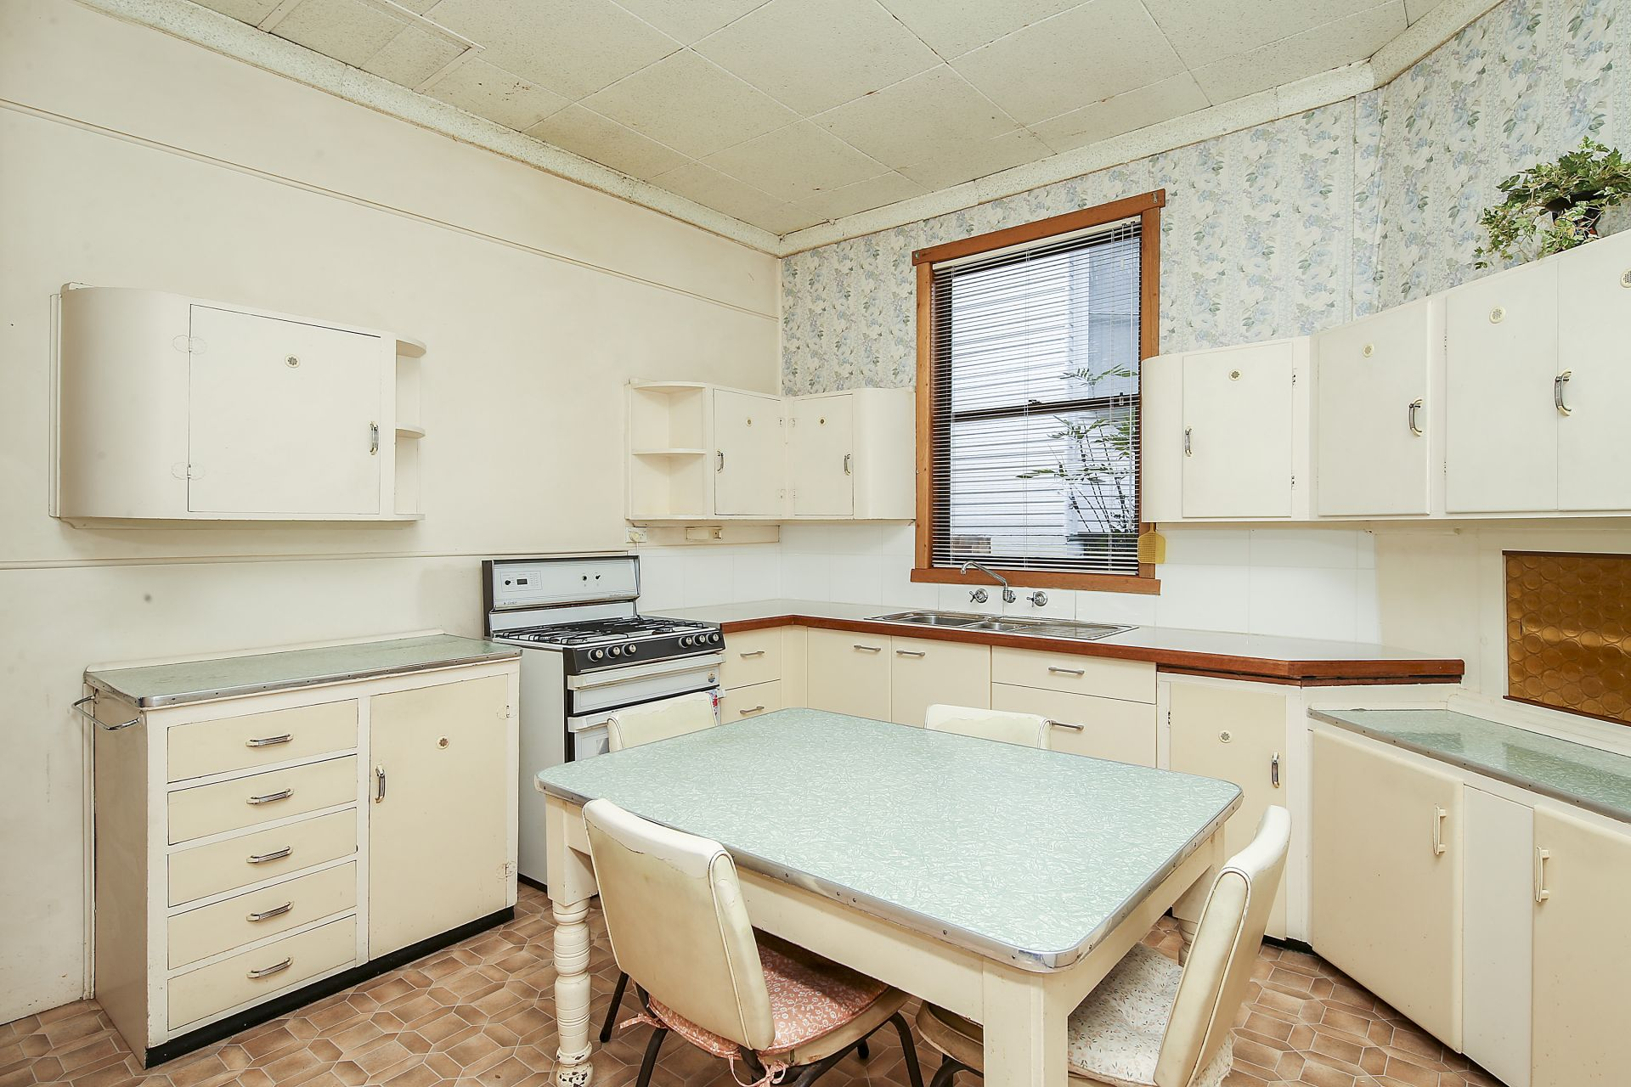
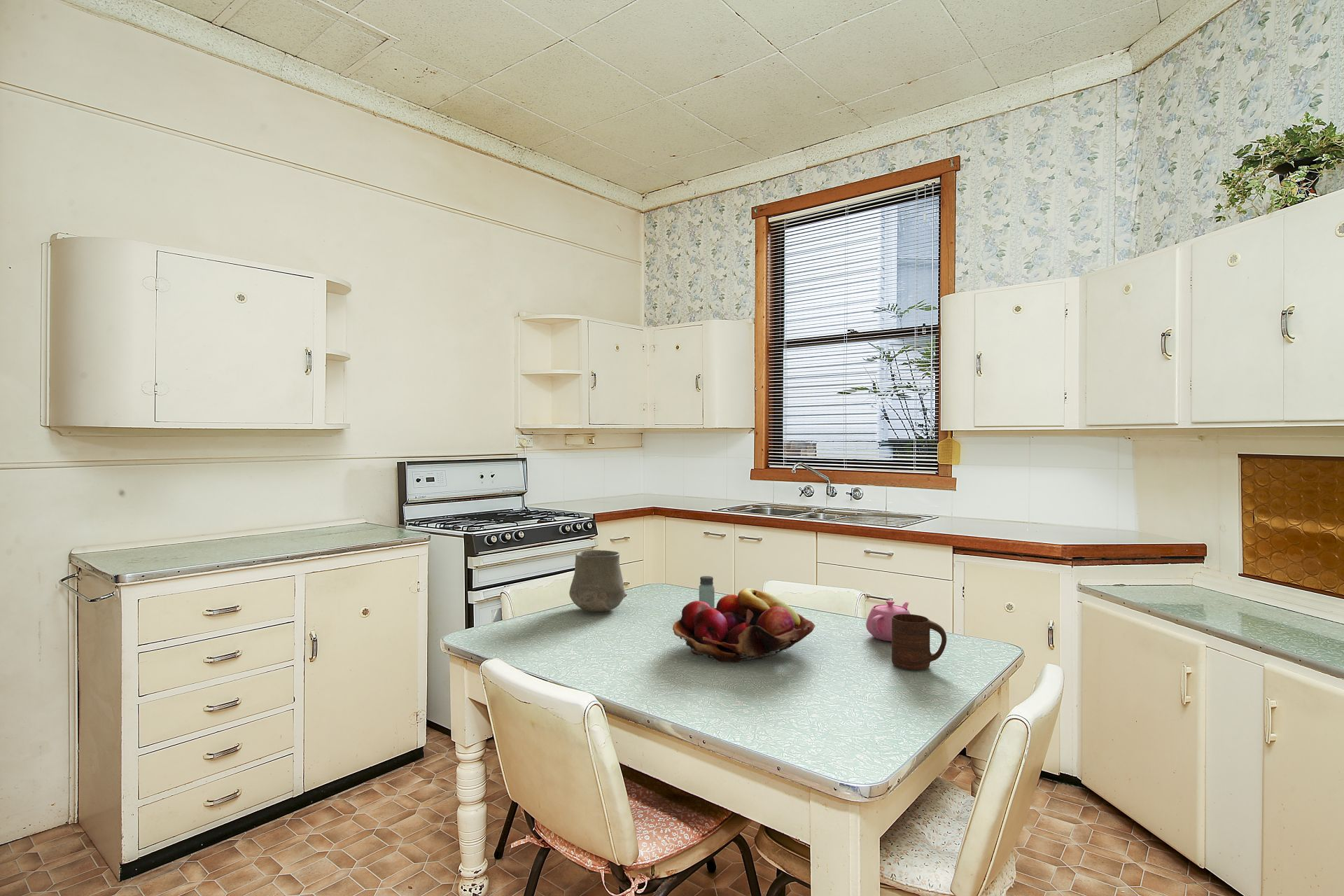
+ fruit basket (744, 621)
+ teapot (891, 618)
+ saltshaker (706, 593)
+ cup (916, 642)
+ ceramic cup (598, 581)
